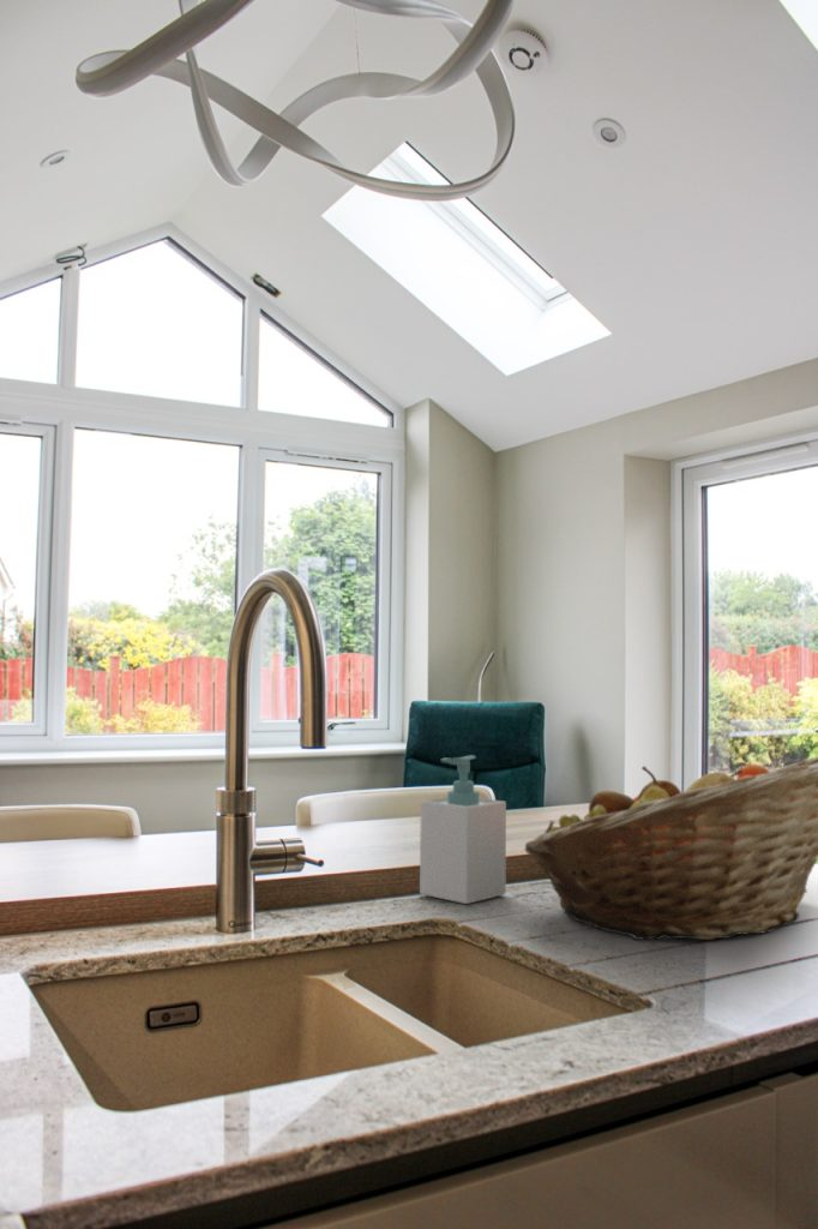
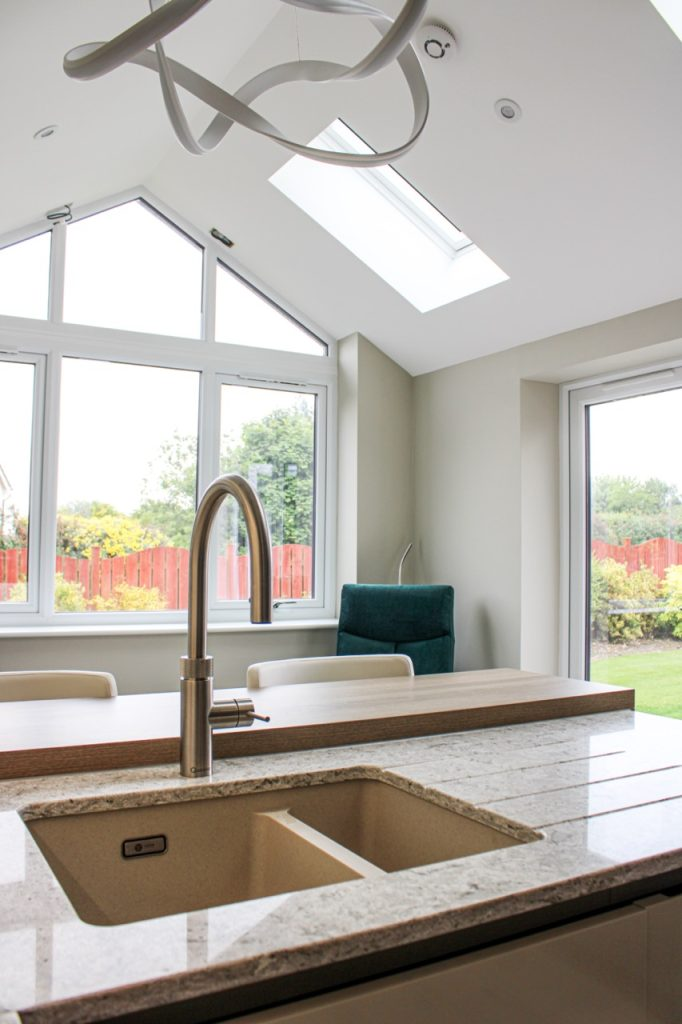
- fruit basket (694, 829)
- soap bottle (462, 825)
